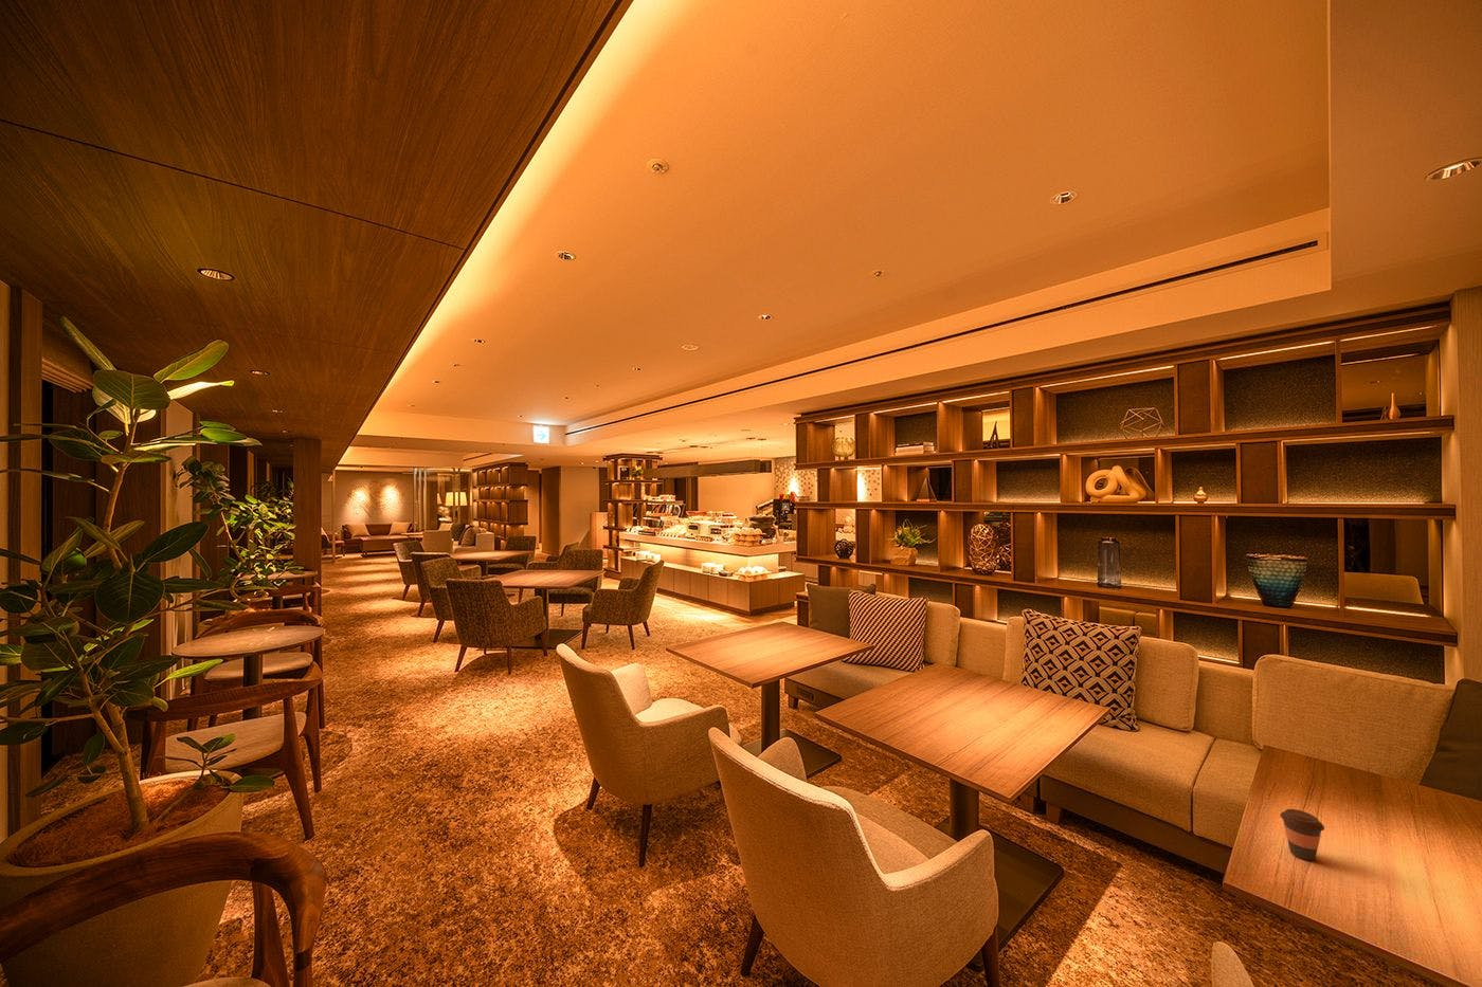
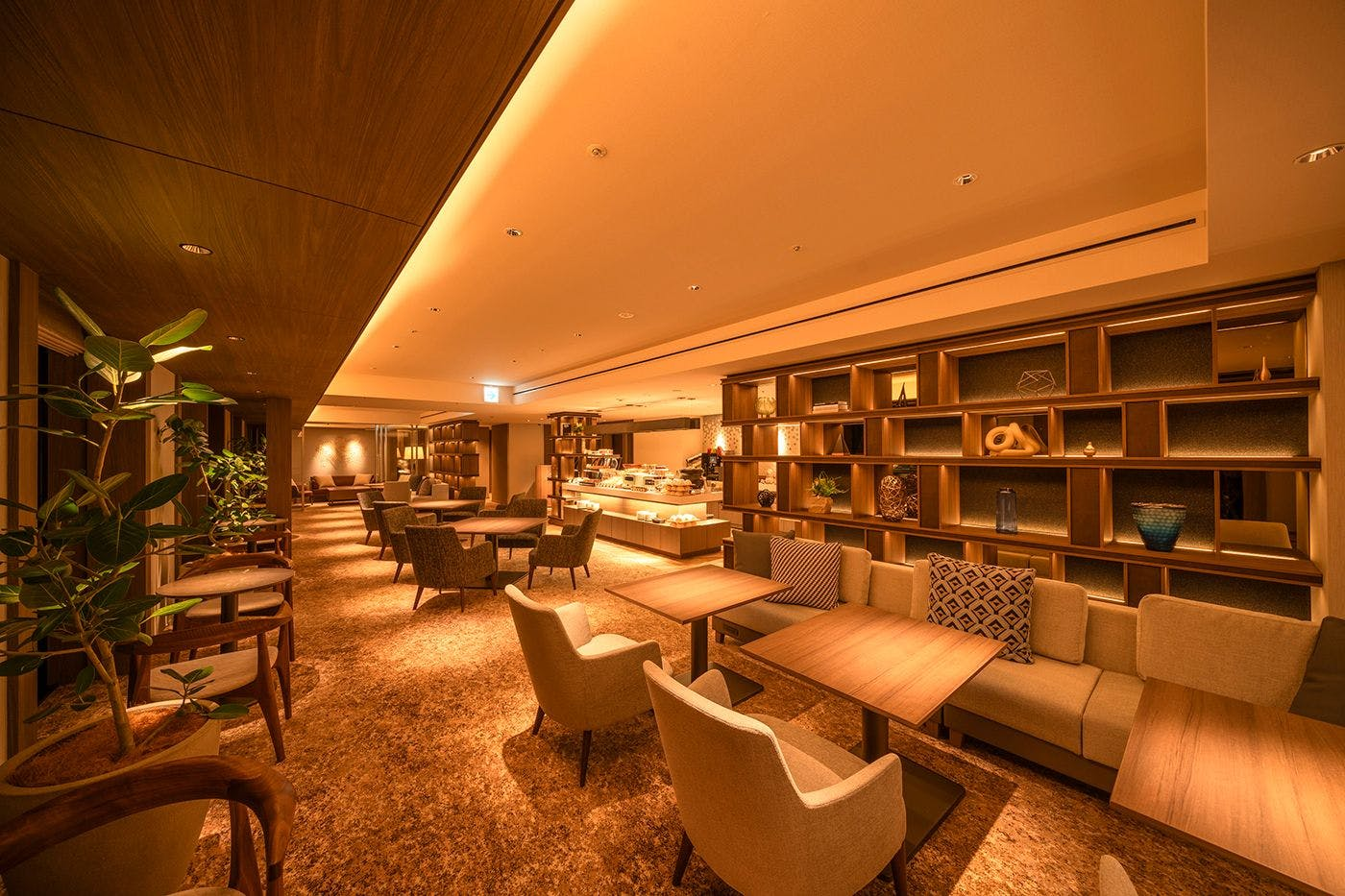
- coffee cup (1302, 835)
